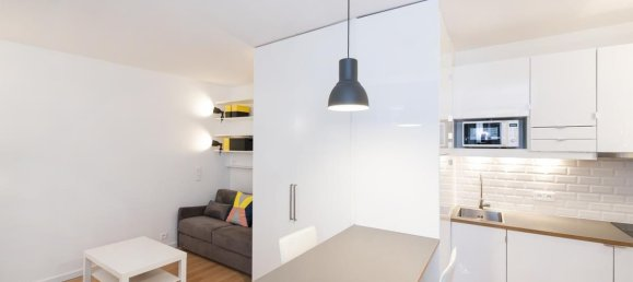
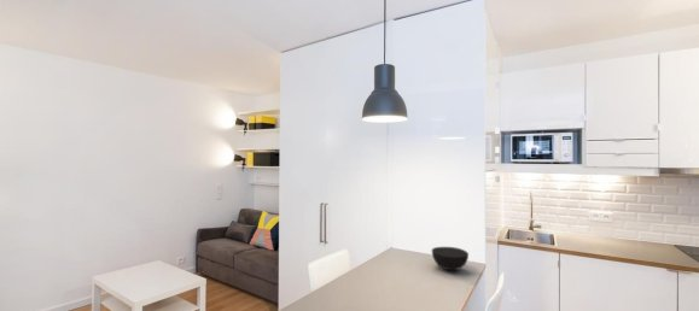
+ bowl (449, 260)
